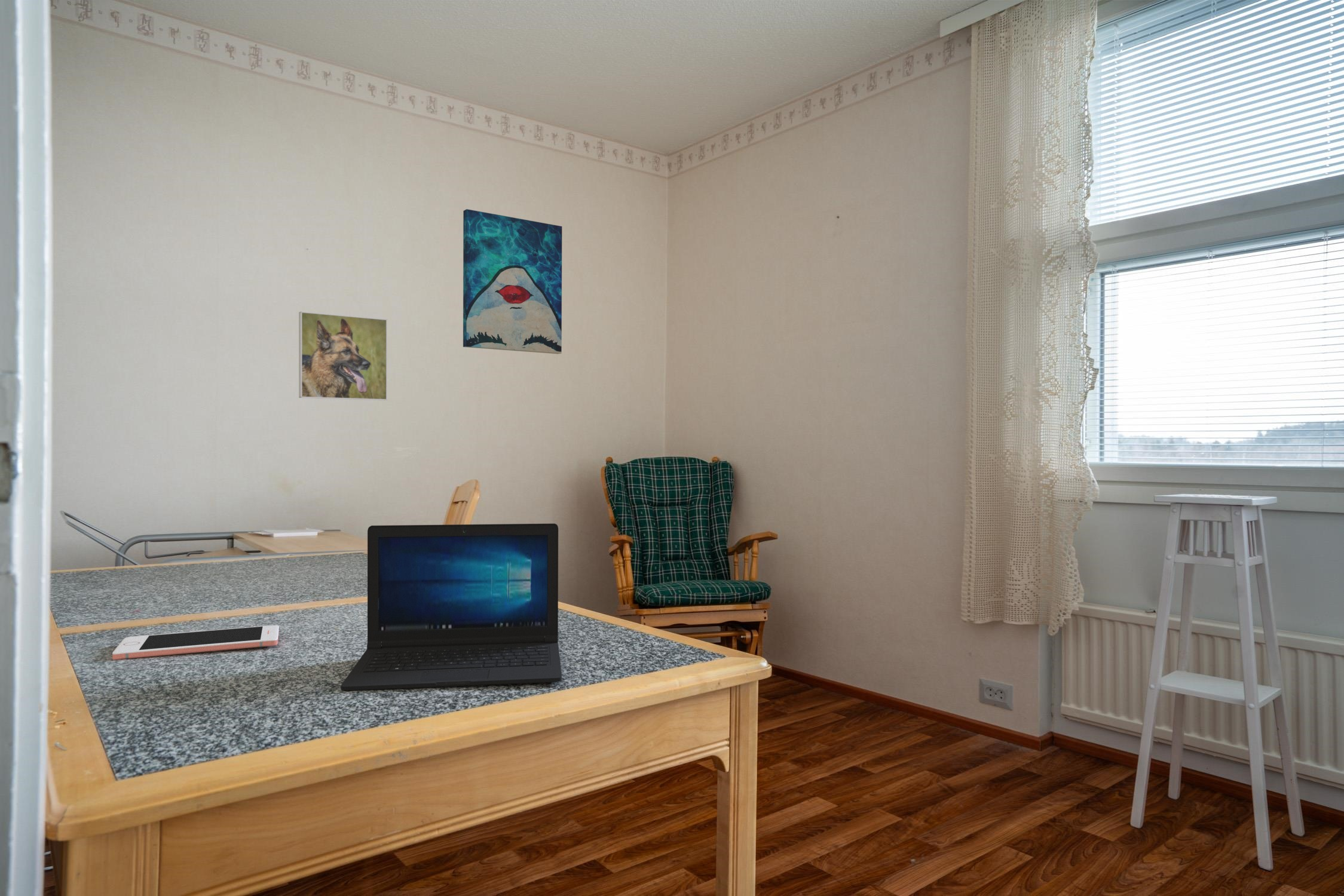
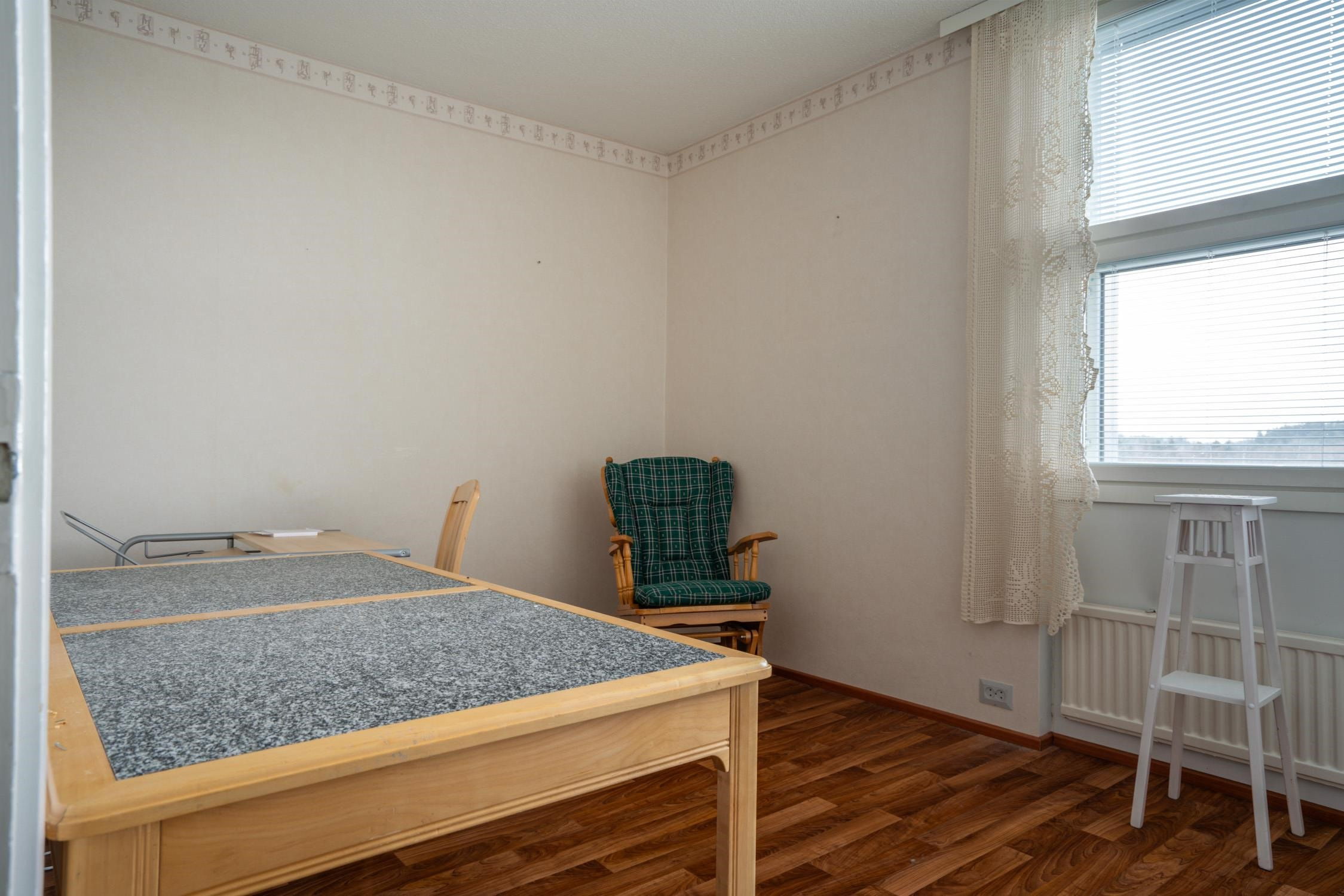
- wall art (514, 284)
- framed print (344, 357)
- laptop (459, 600)
- cell phone (201, 641)
